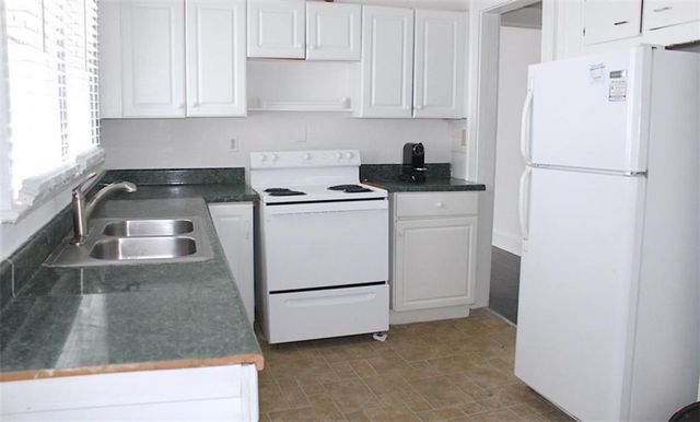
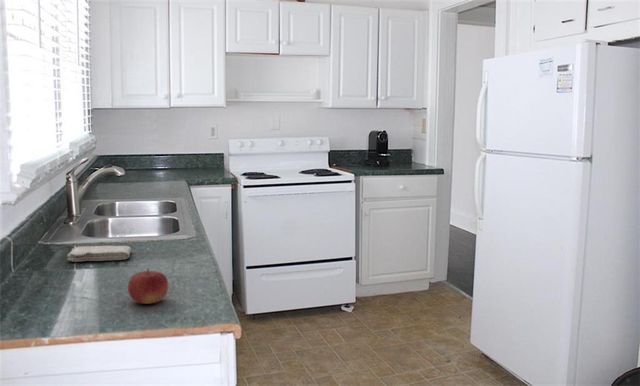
+ fruit (148, 285)
+ washcloth (100, 252)
